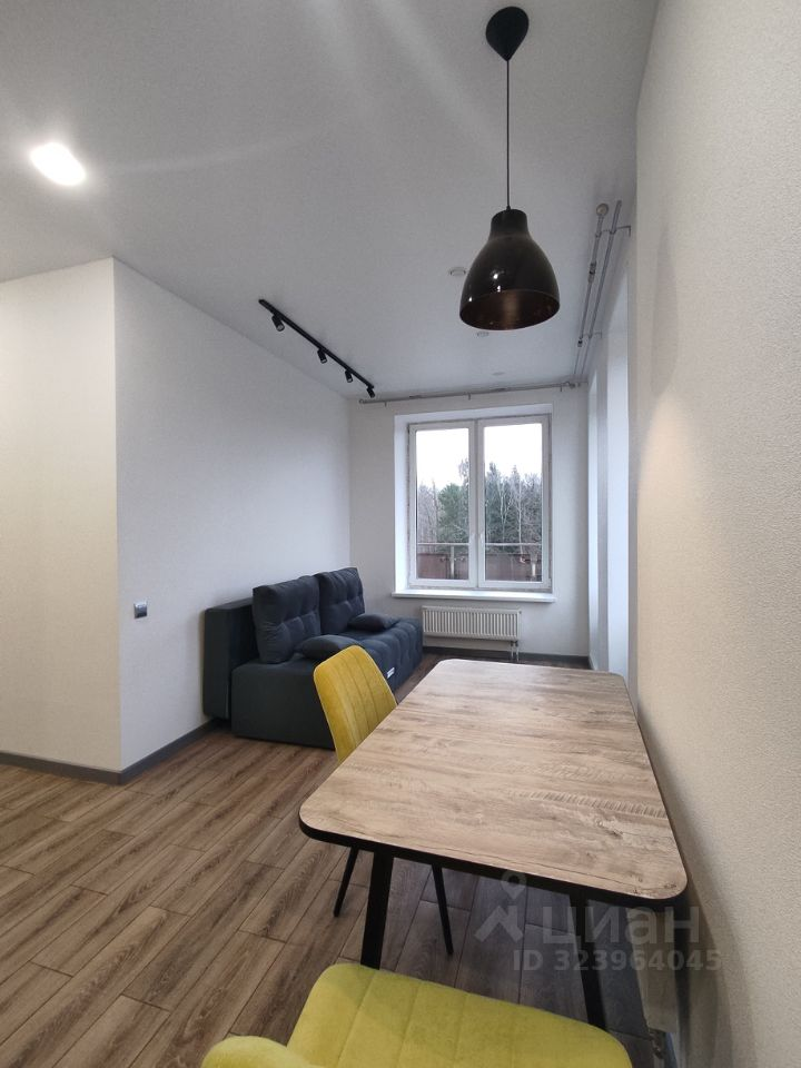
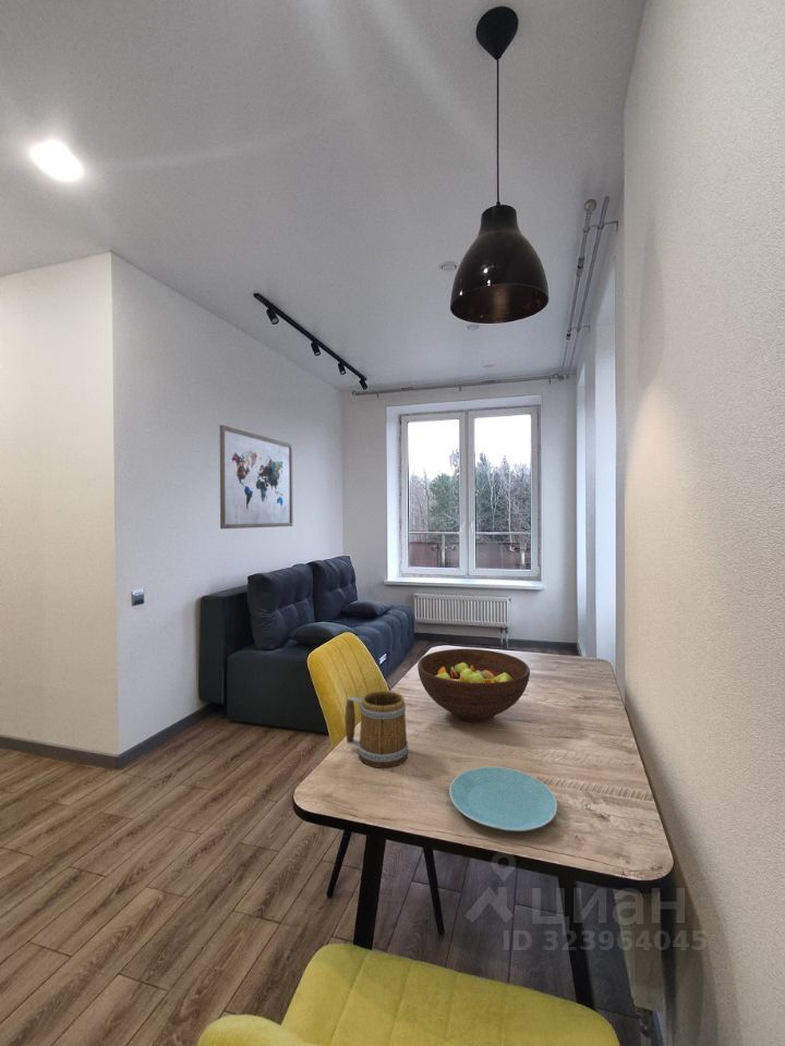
+ fruit bowl (472, 689)
+ wall art (261, 482)
+ mug (379, 725)
+ plate (502, 800)
